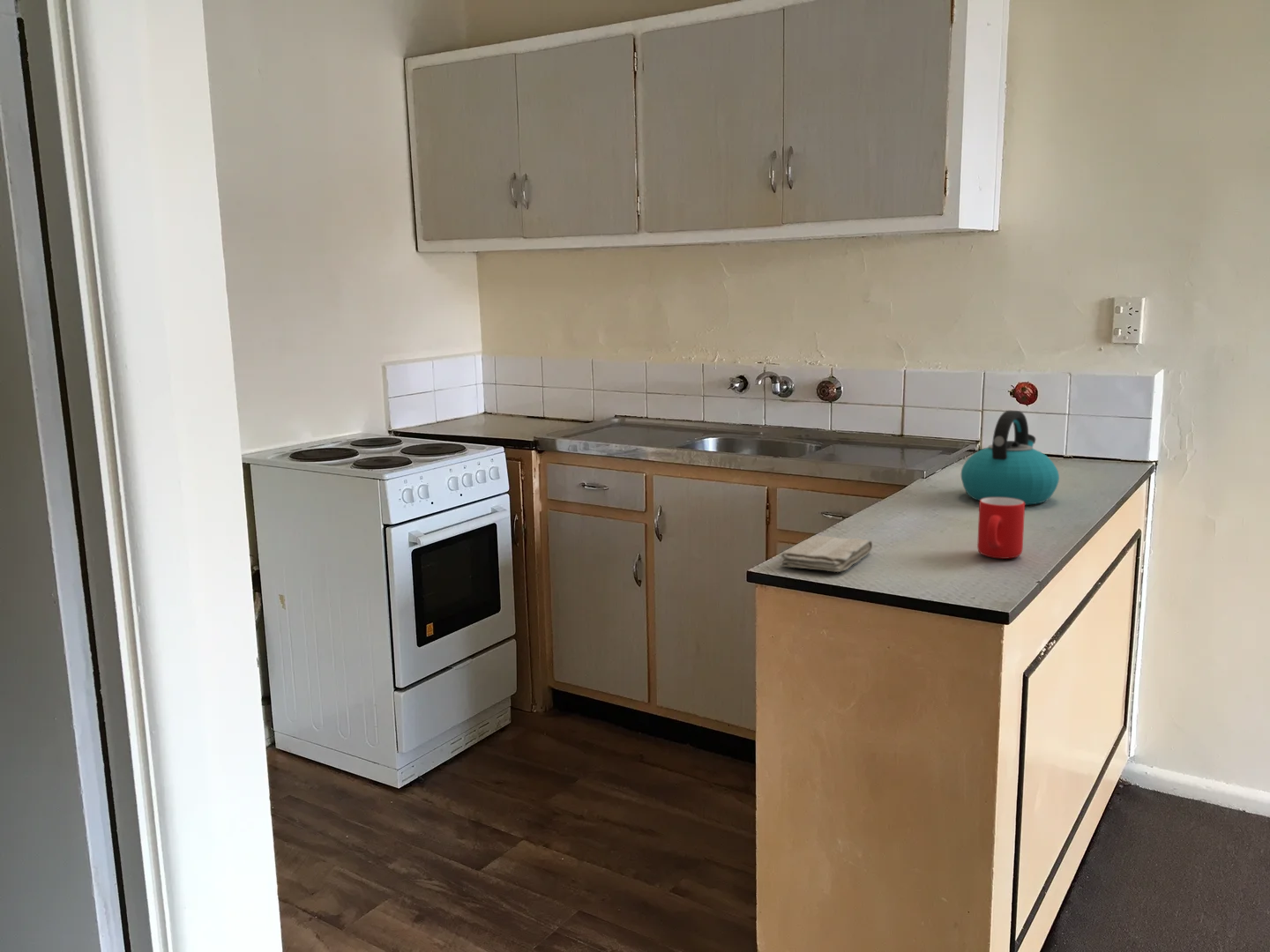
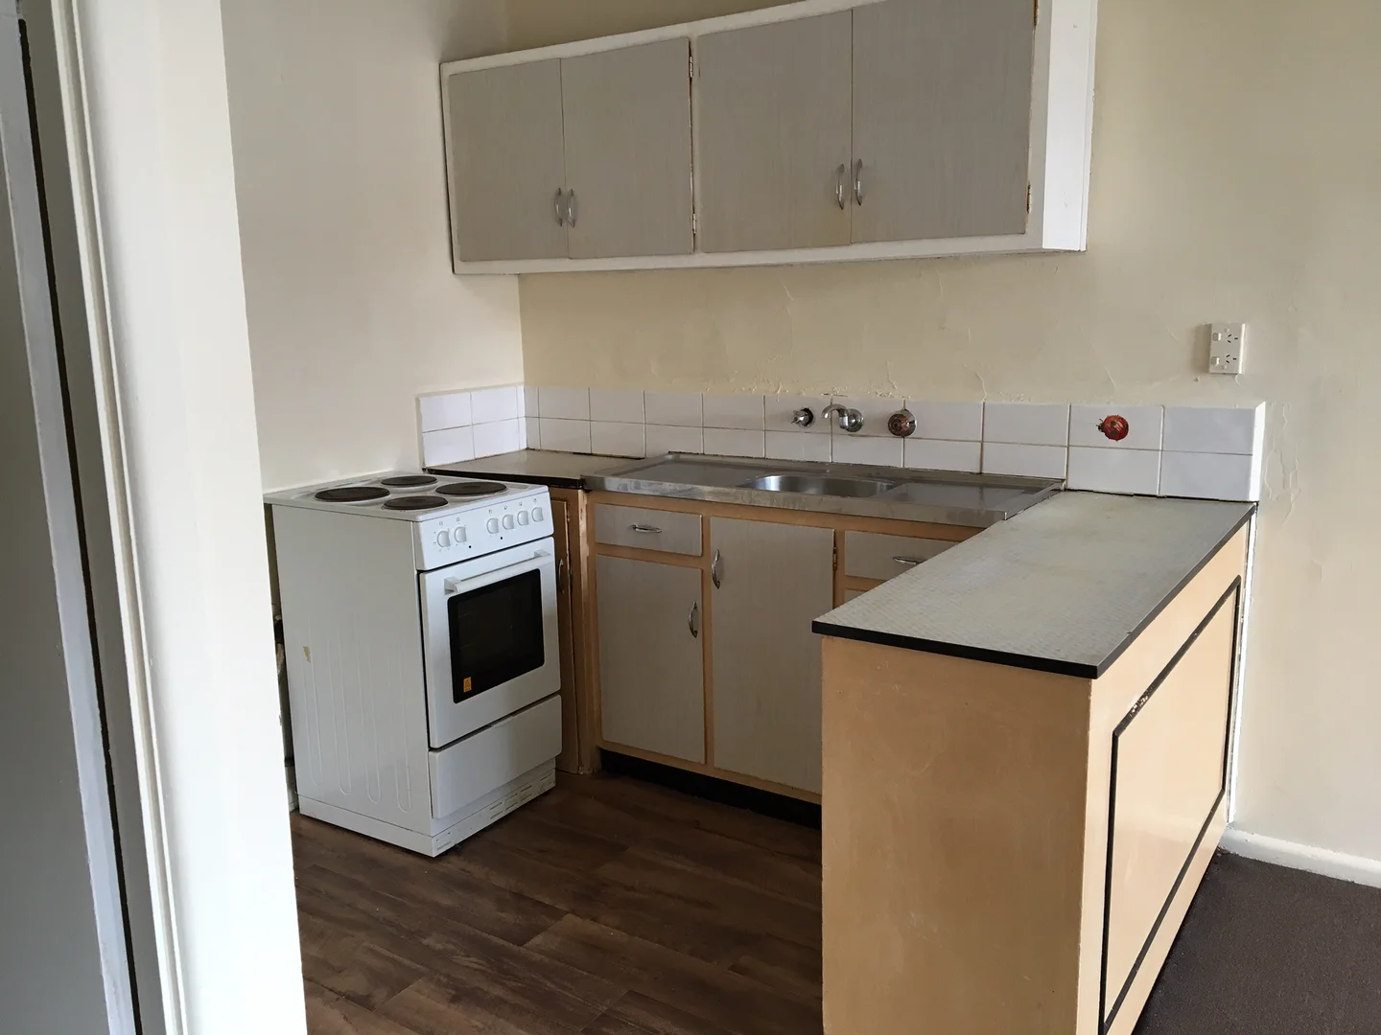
- kettle (1012, 453)
- mug (997, 530)
- washcloth (826, 551)
